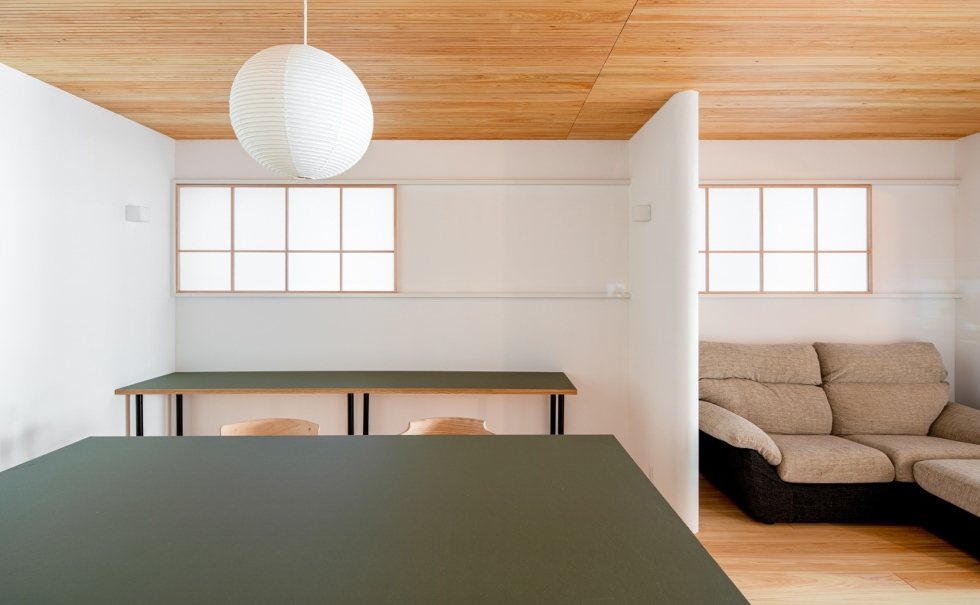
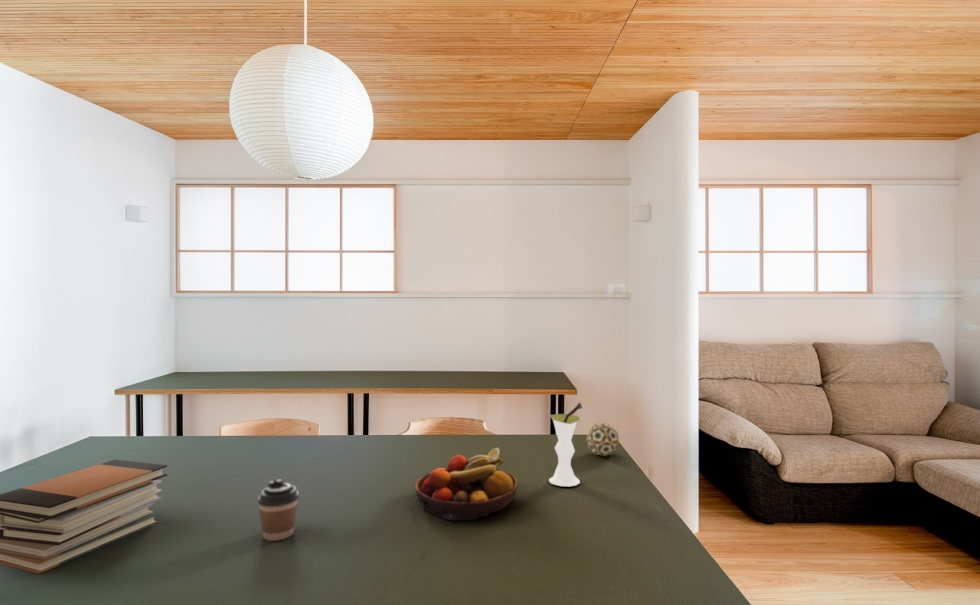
+ coffee cup (278, 508)
+ vase (564, 441)
+ decorative ball (602, 439)
+ fruit bowl (466, 477)
+ book stack (85, 509)
